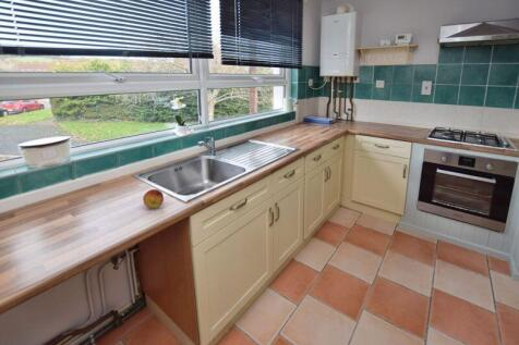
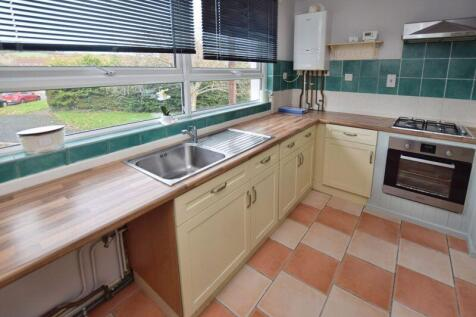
- fruit (153, 198)
